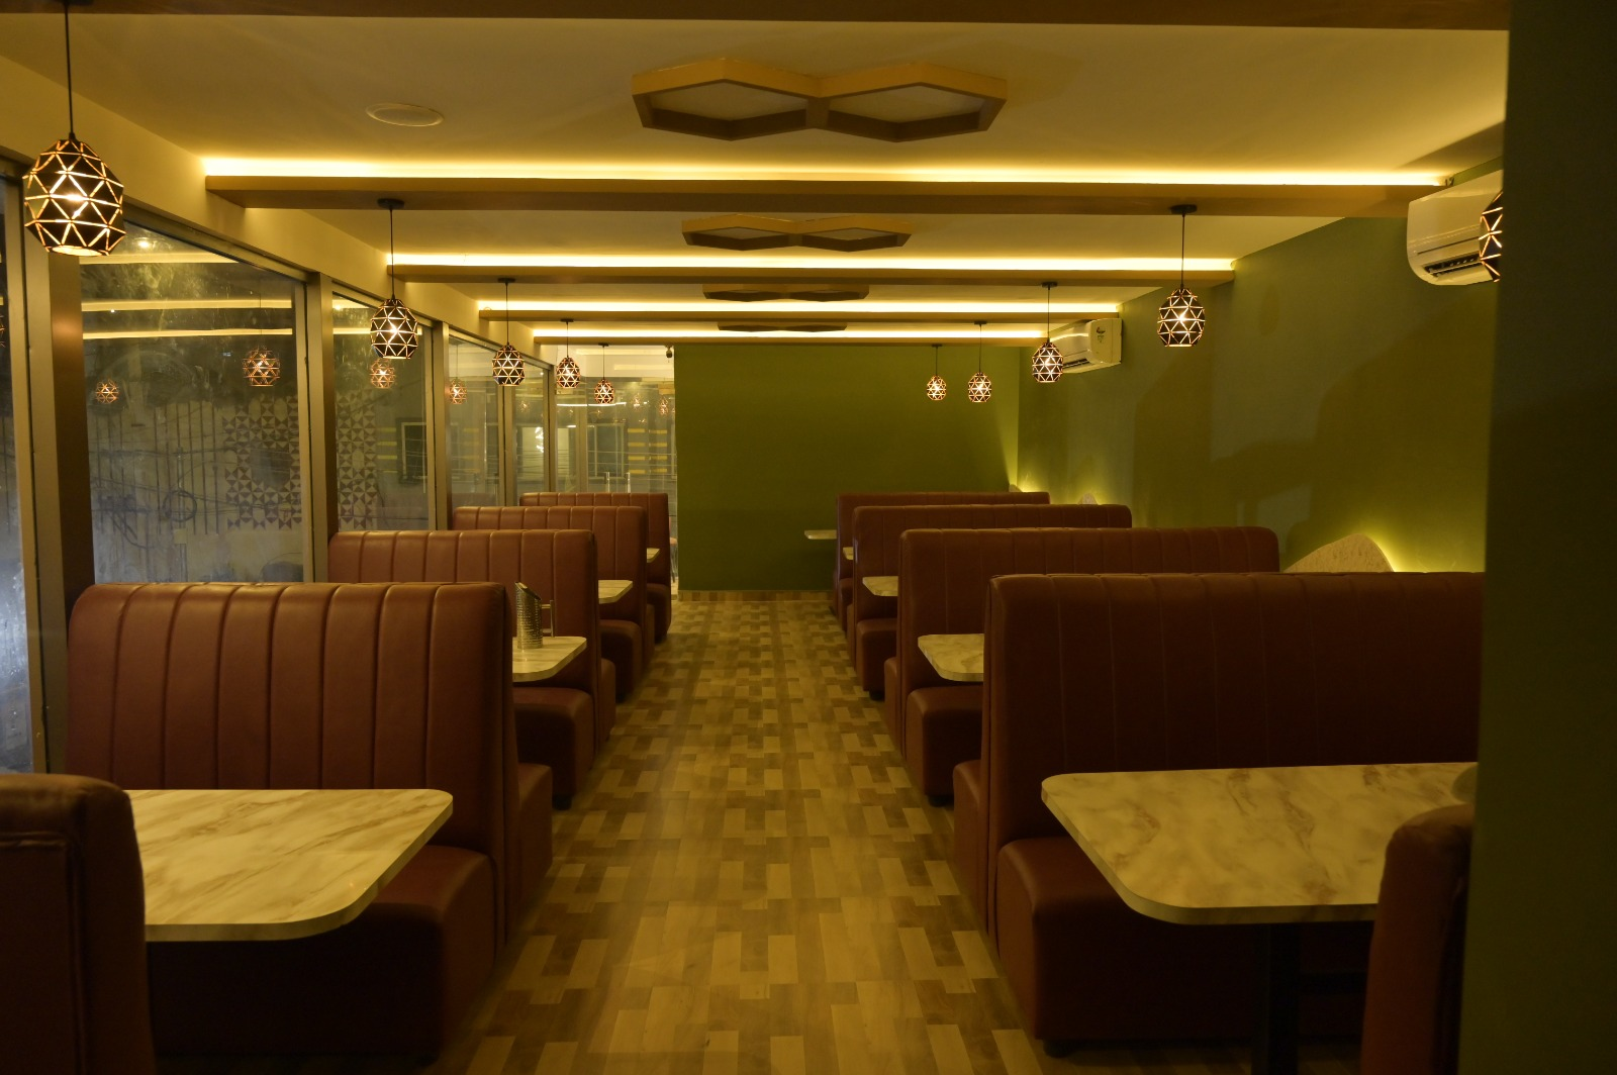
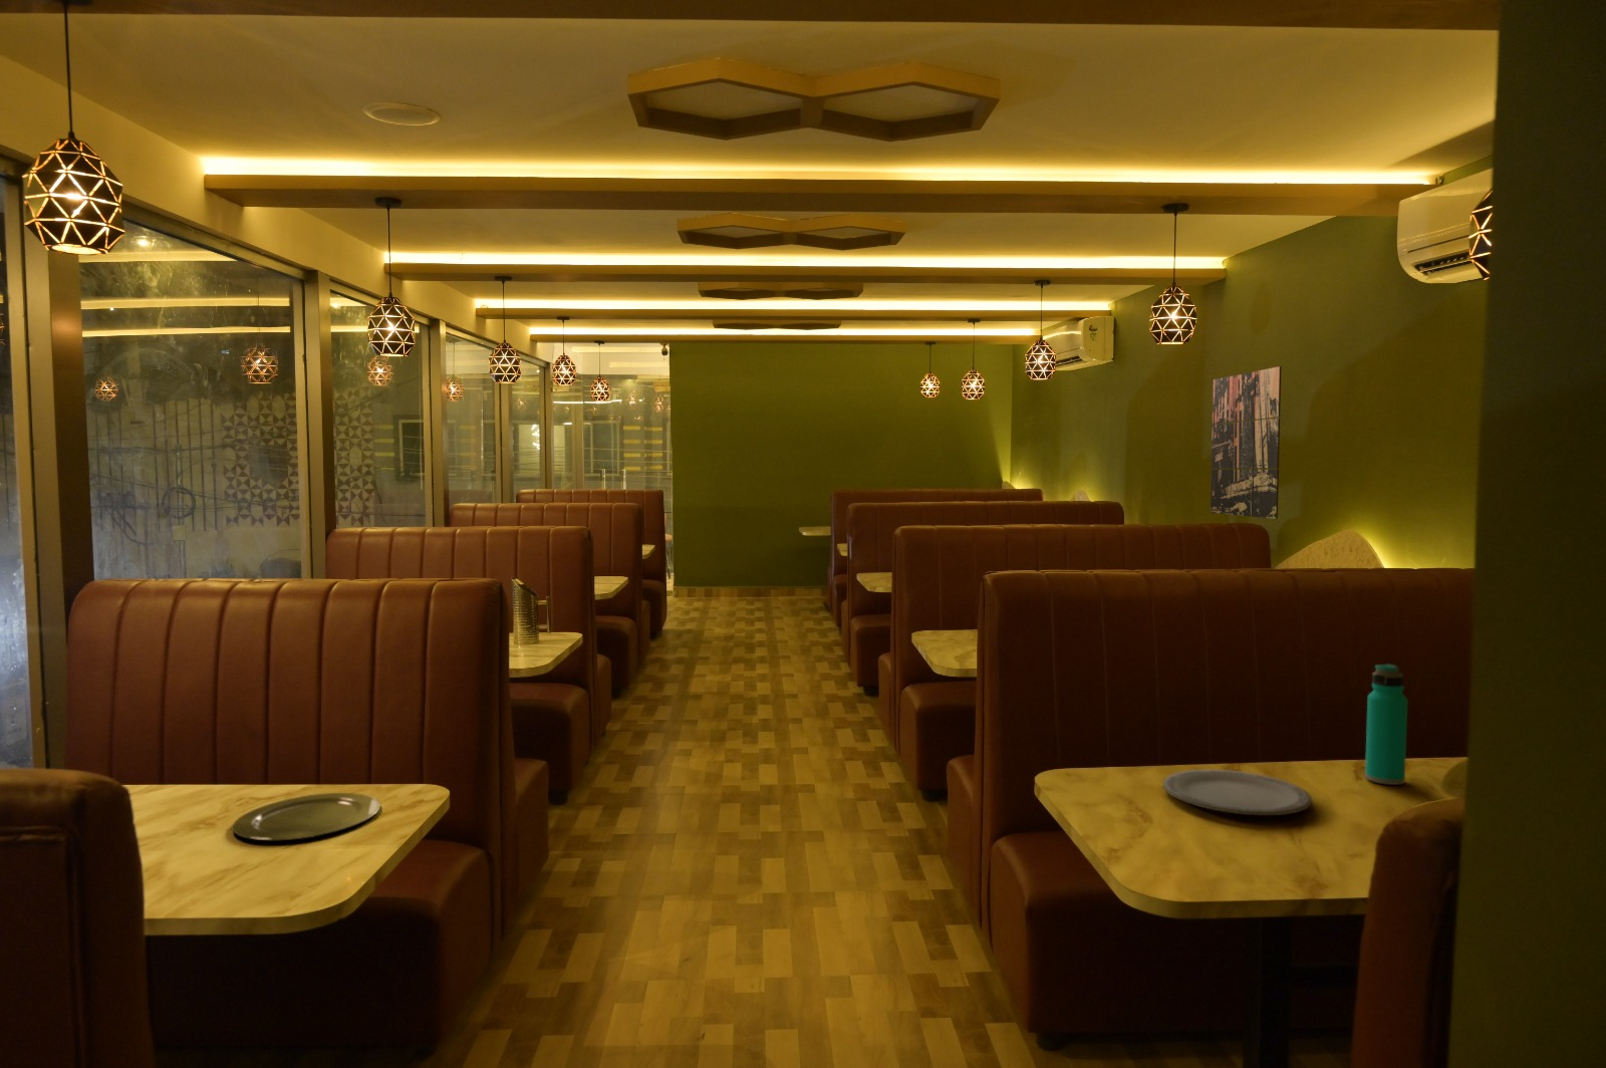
+ water bottle (1386, 721)
+ plate (309, 815)
+ wall art (1243, 445)
+ plate (1234, 793)
